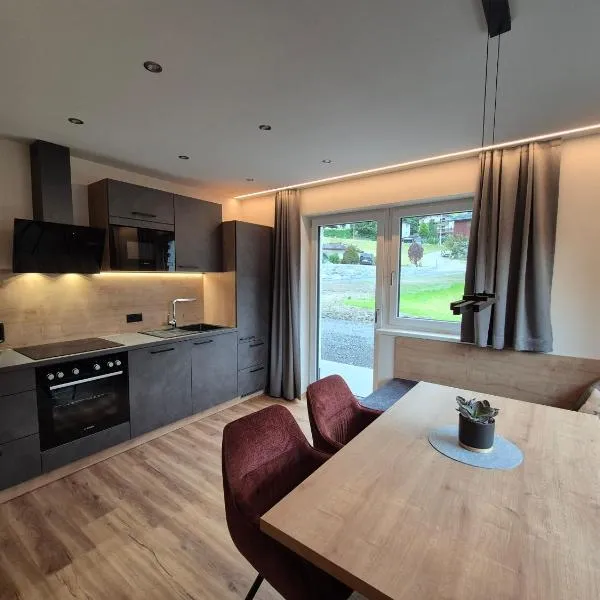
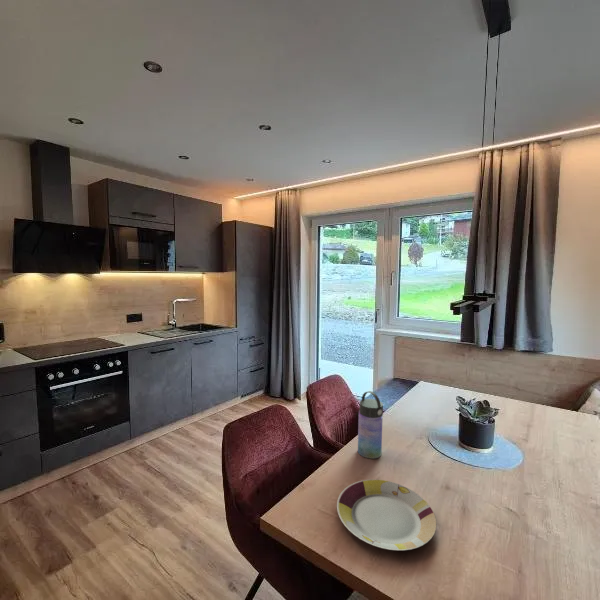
+ plate (384, 513)
+ water bottle (370, 422)
